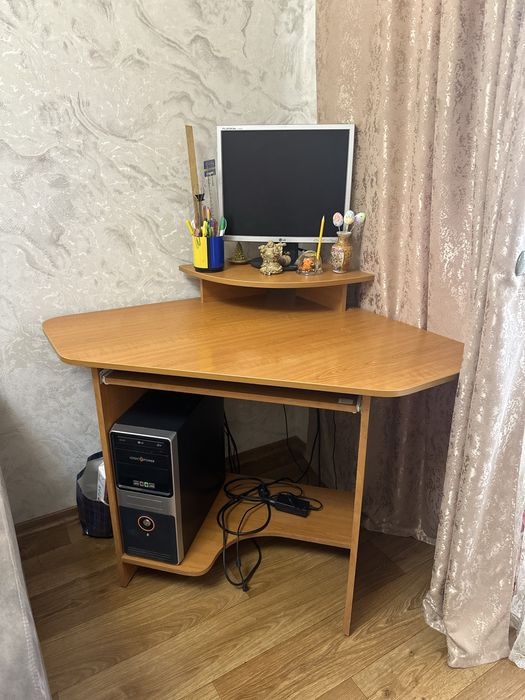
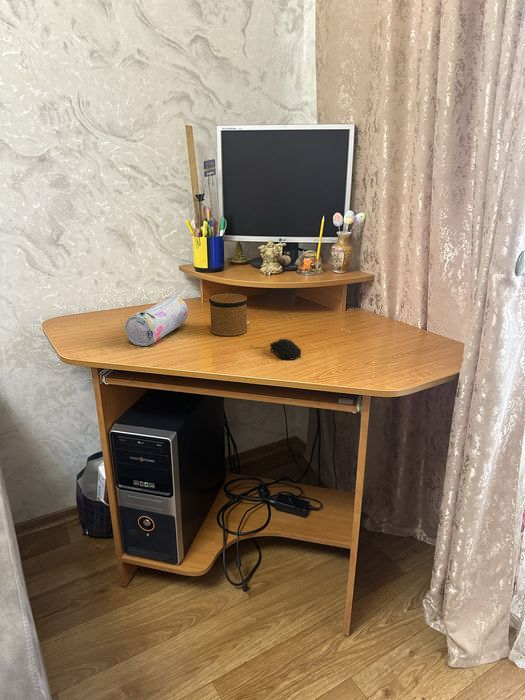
+ computer mouse (276, 344)
+ pencil case (158, 319)
+ speaker (232, 310)
